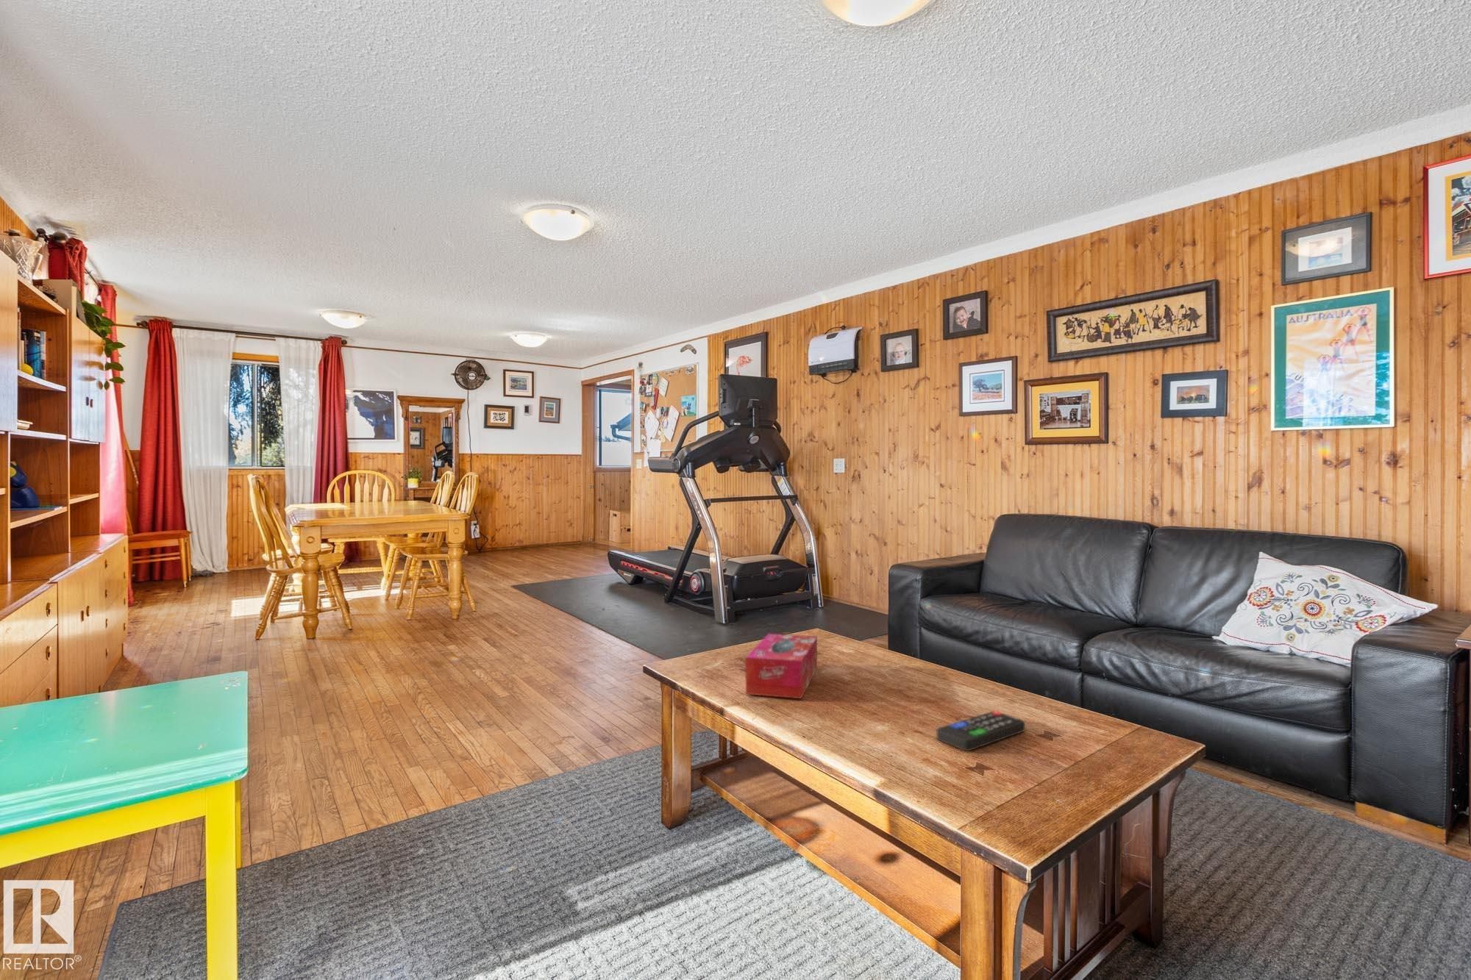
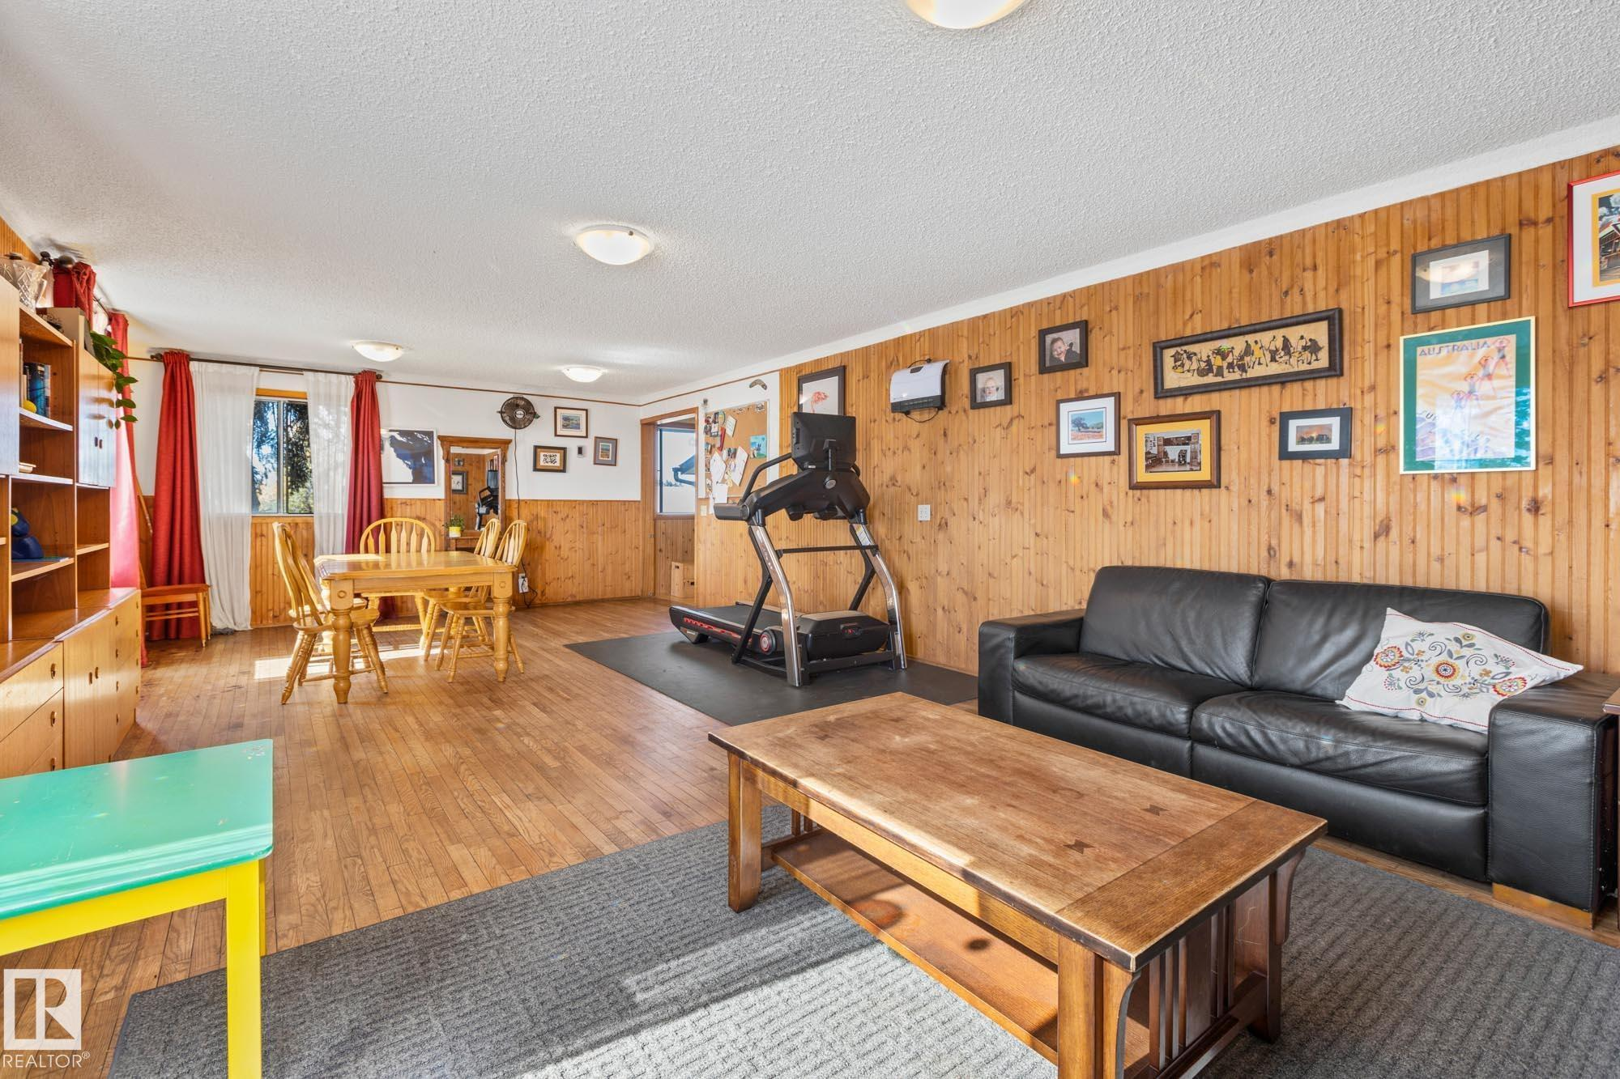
- tissue box (783, 663)
- remote control (981, 728)
